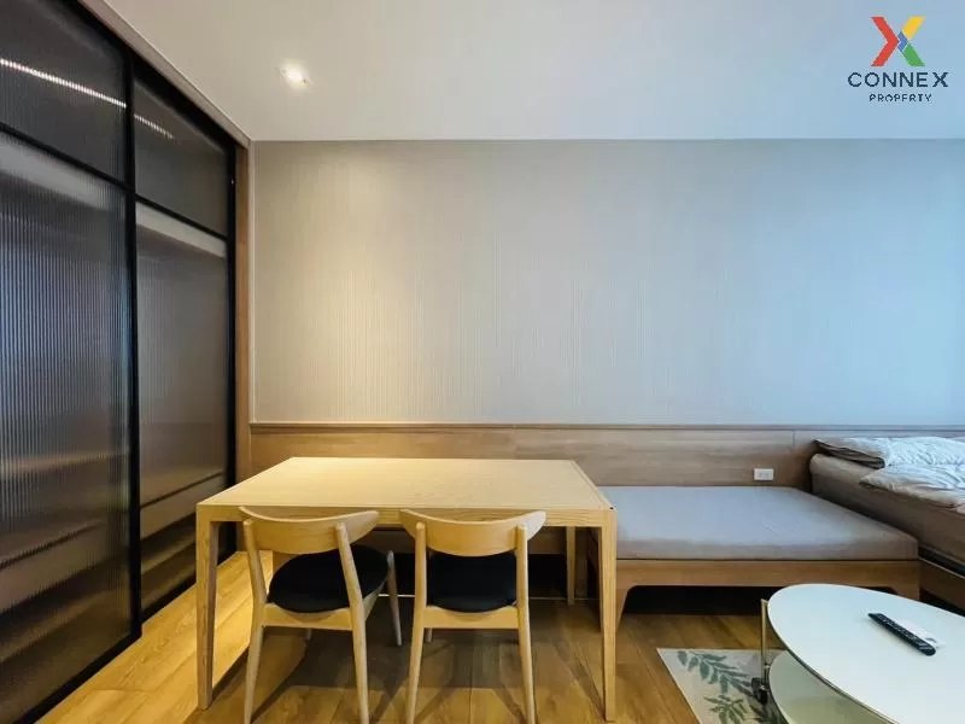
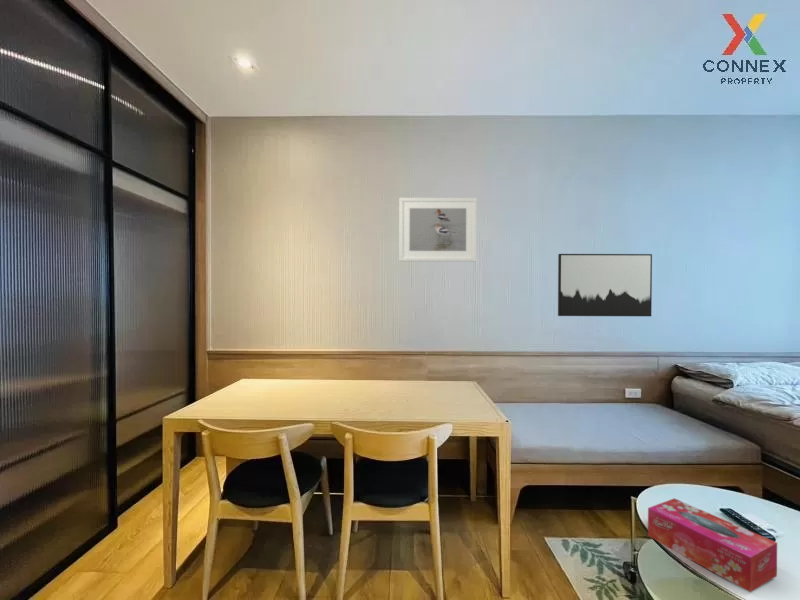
+ tissue box (707, 539)
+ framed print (437, 229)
+ wall art (604, 285)
